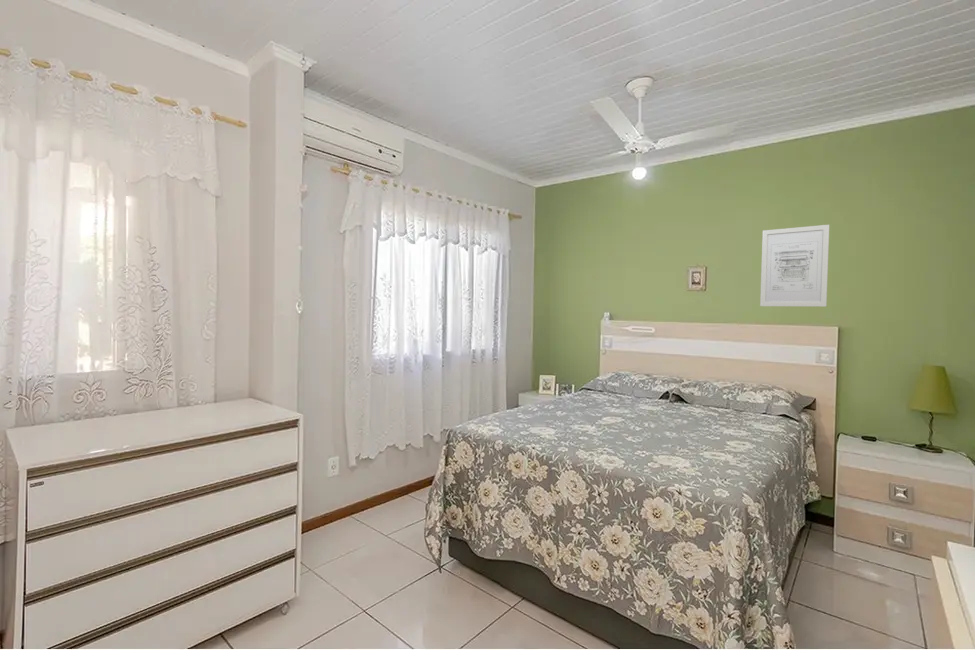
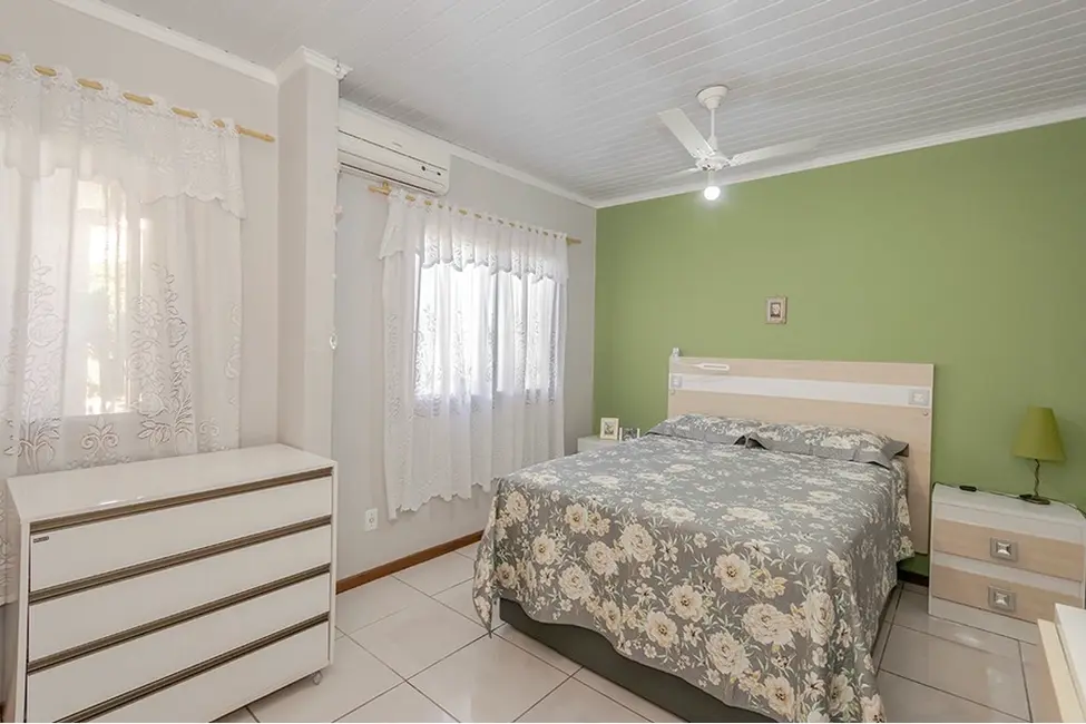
- wall art (793, 267)
